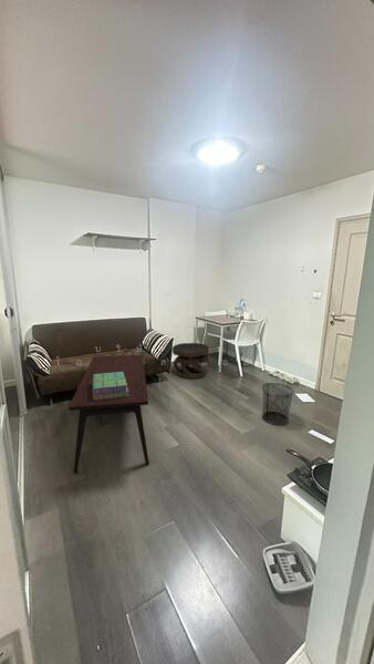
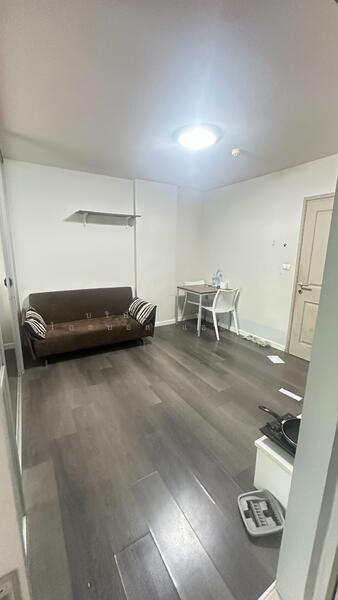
- waste bin (276, 403)
- coffee table (115, 400)
- side table (190, 360)
- stack of books (110, 384)
